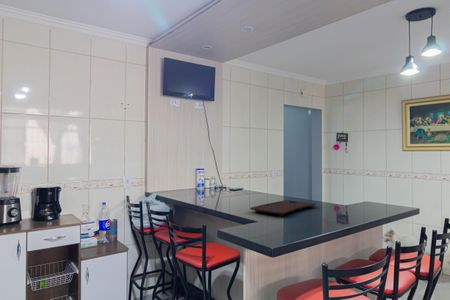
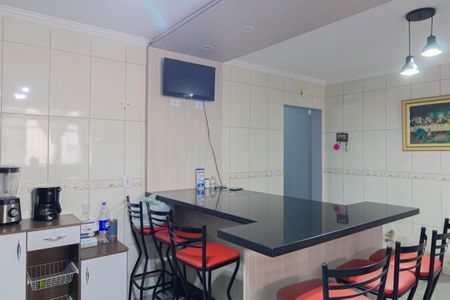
- cutting board (284, 207)
